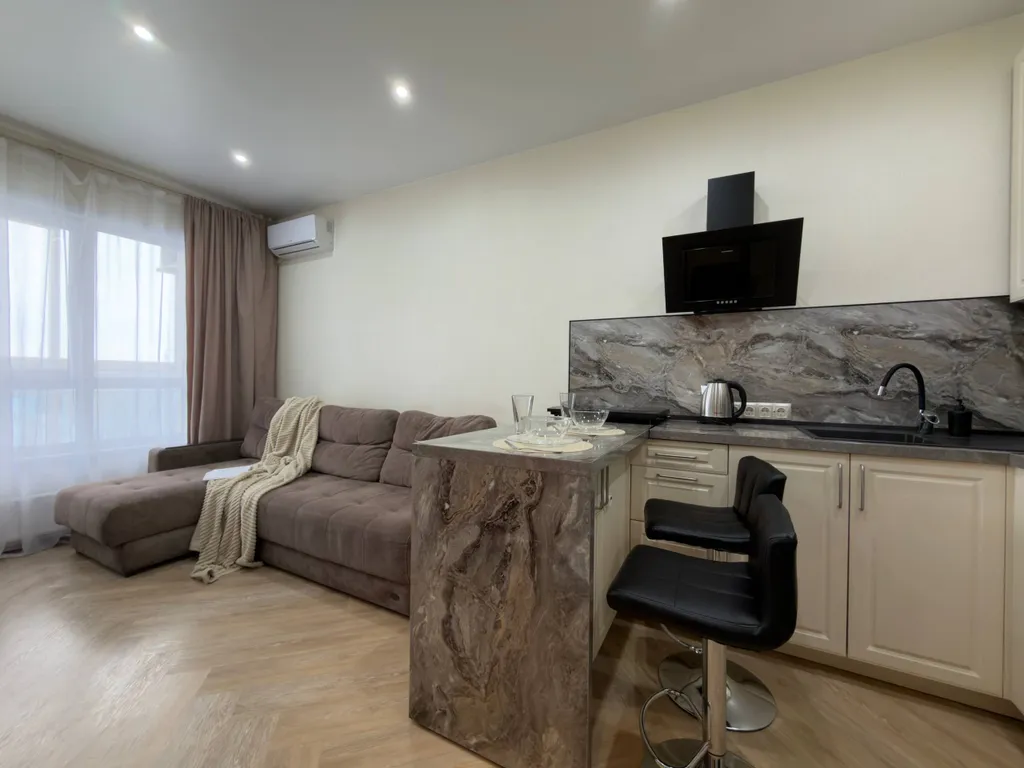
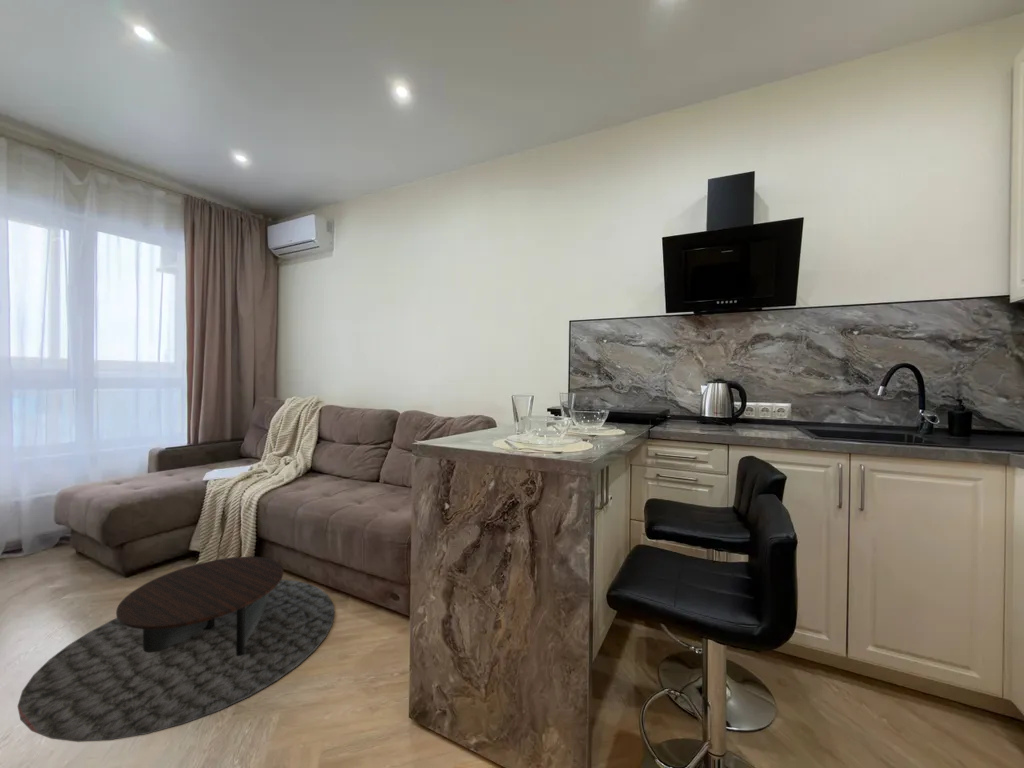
+ coffee table (204, 610)
